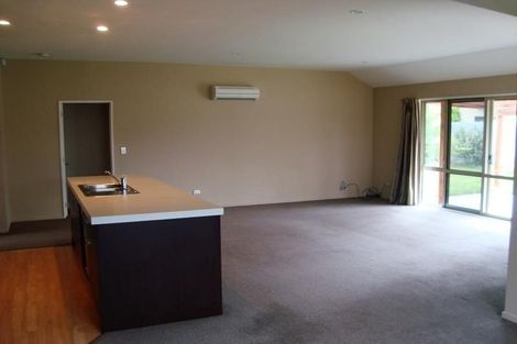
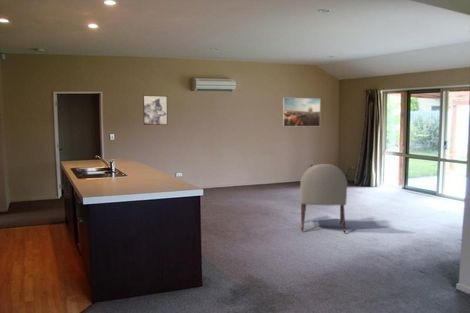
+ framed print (301, 112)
+ chair (322, 195)
+ wall art (155, 110)
